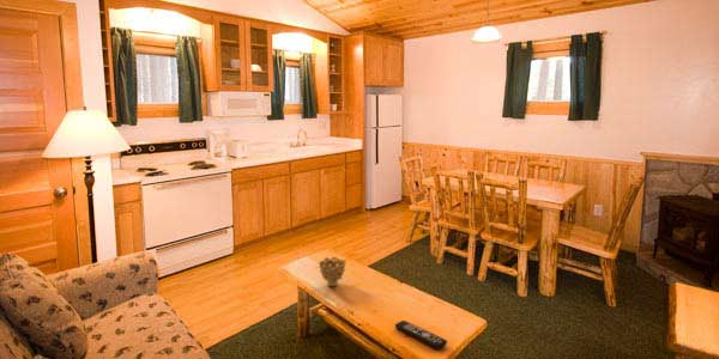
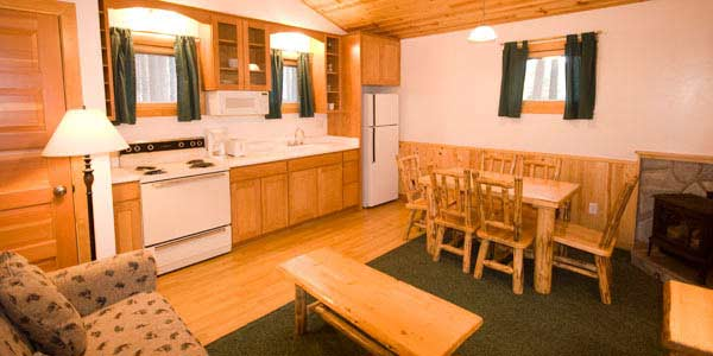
- decorative bowl (332, 273)
- remote control (419, 334)
